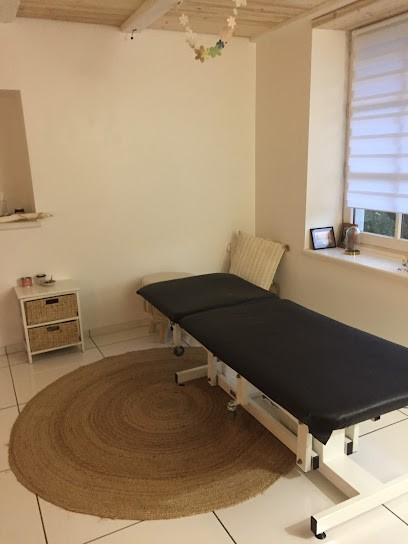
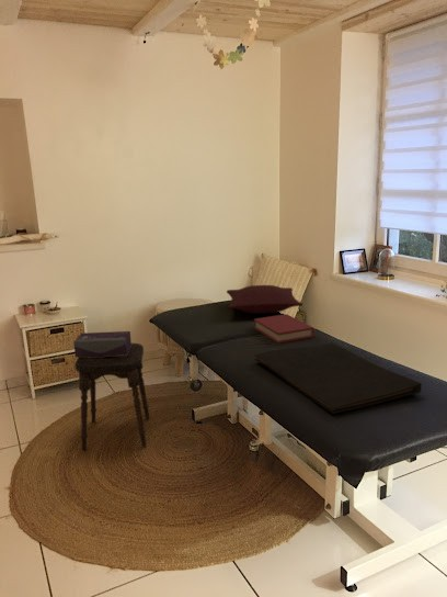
+ tissue box (103, 342)
+ stool (128, 386)
+ hardback book (283, 327)
+ hand towel (330, 372)
+ pillow (262, 298)
